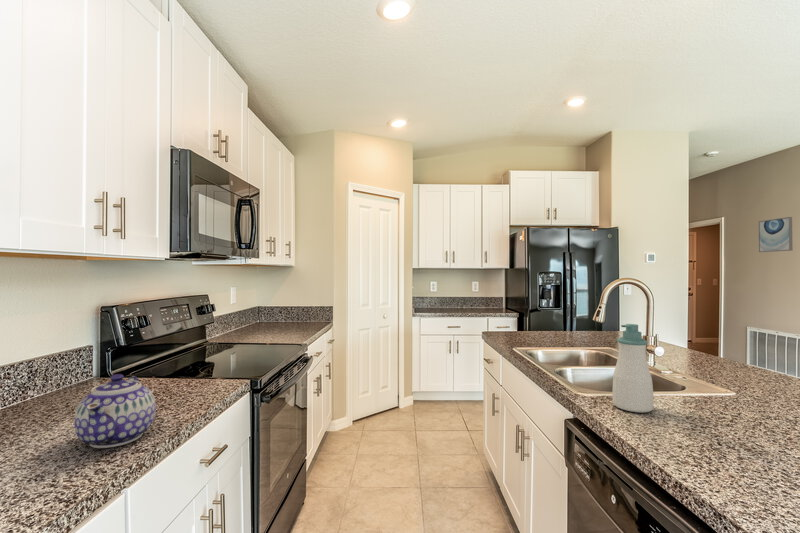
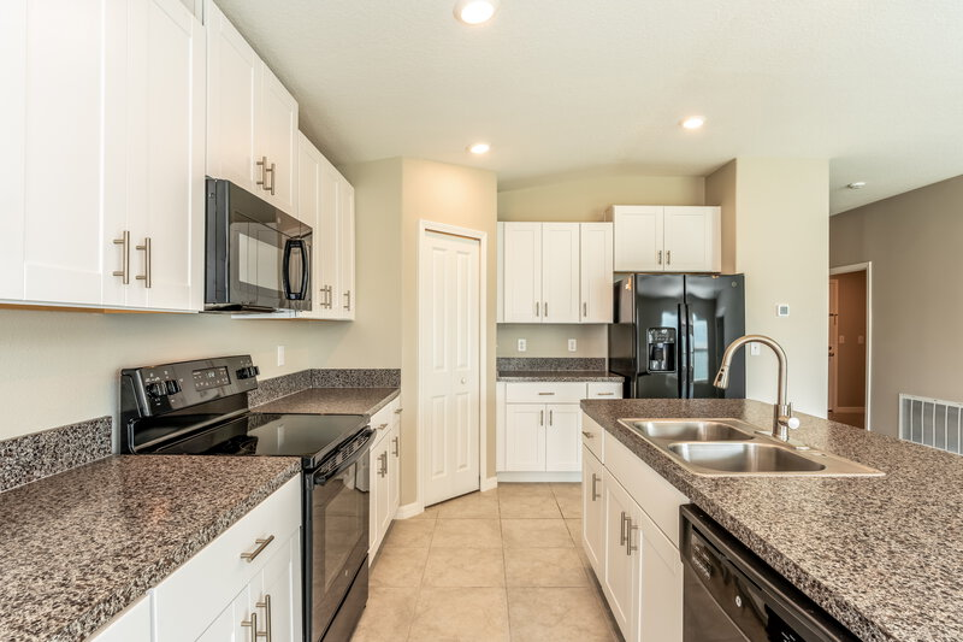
- teapot (116, 406)
- wall art (774, 235)
- soap bottle (632, 365)
